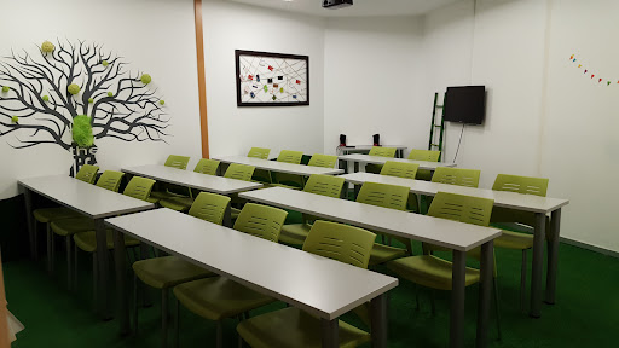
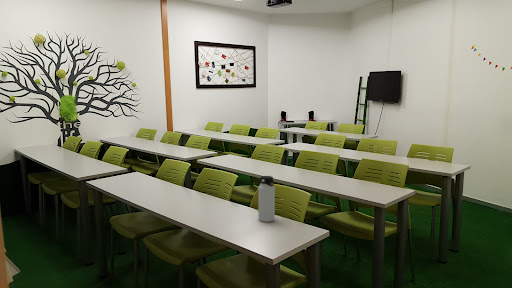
+ water bottle (266, 198)
